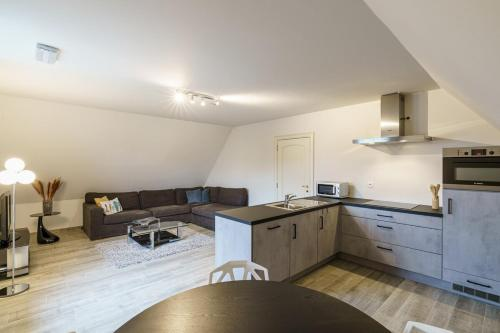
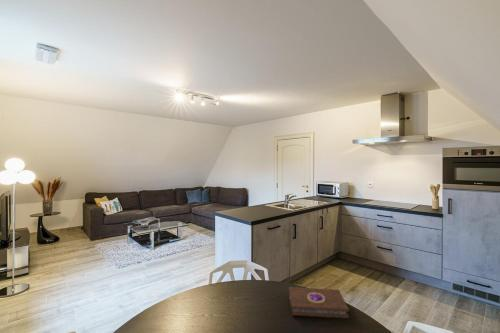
+ book (316, 300)
